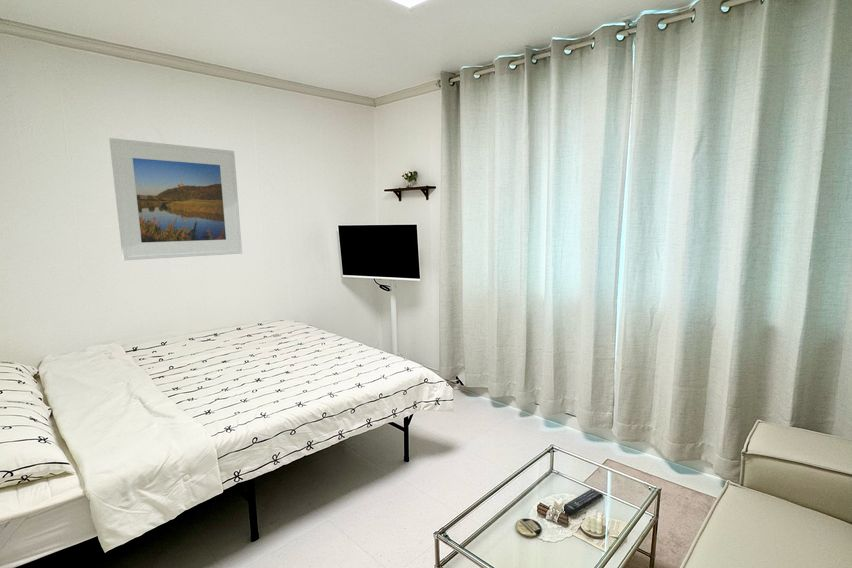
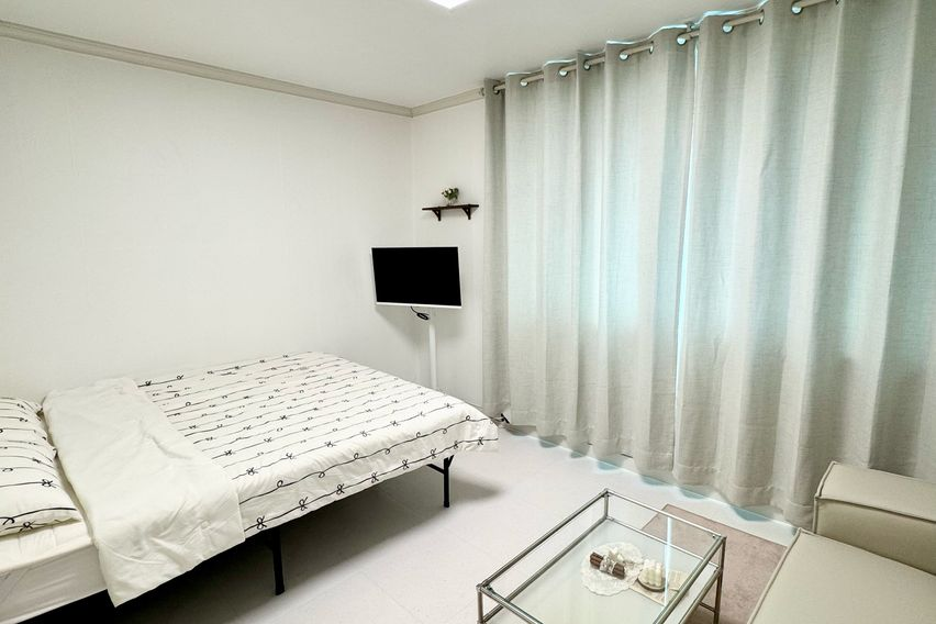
- coaster (528, 527)
- remote control (583, 501)
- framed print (182, 201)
